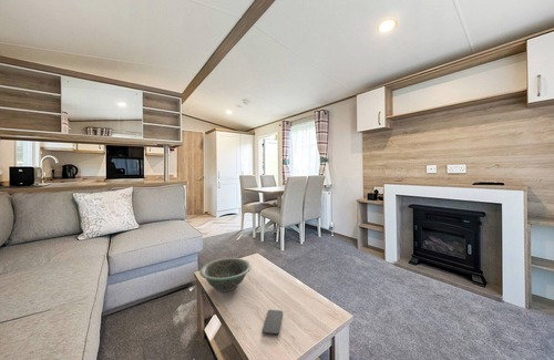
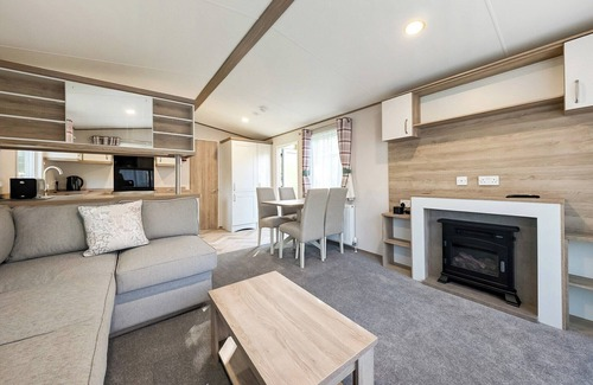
- smartphone (273, 321)
- decorative bowl (226, 276)
